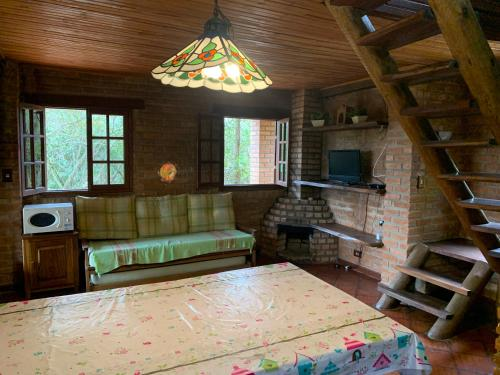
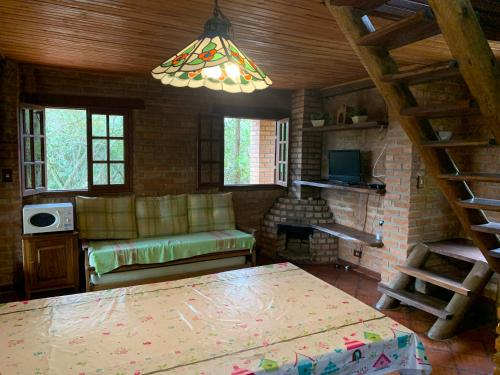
- decorative plate (168, 172)
